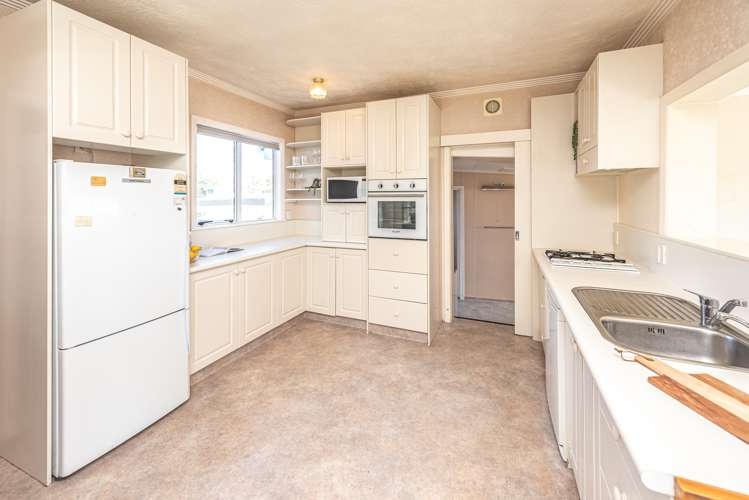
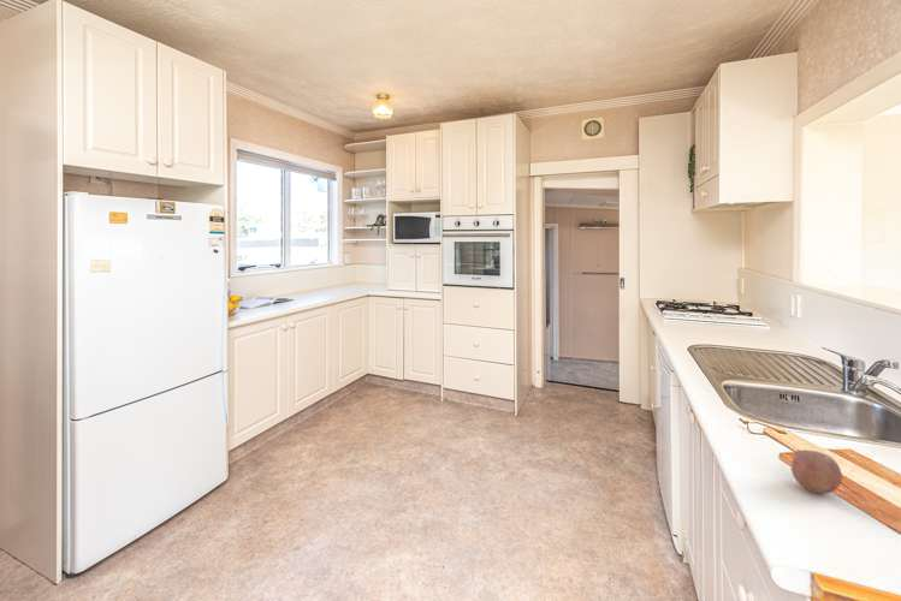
+ fruit (814, 471)
